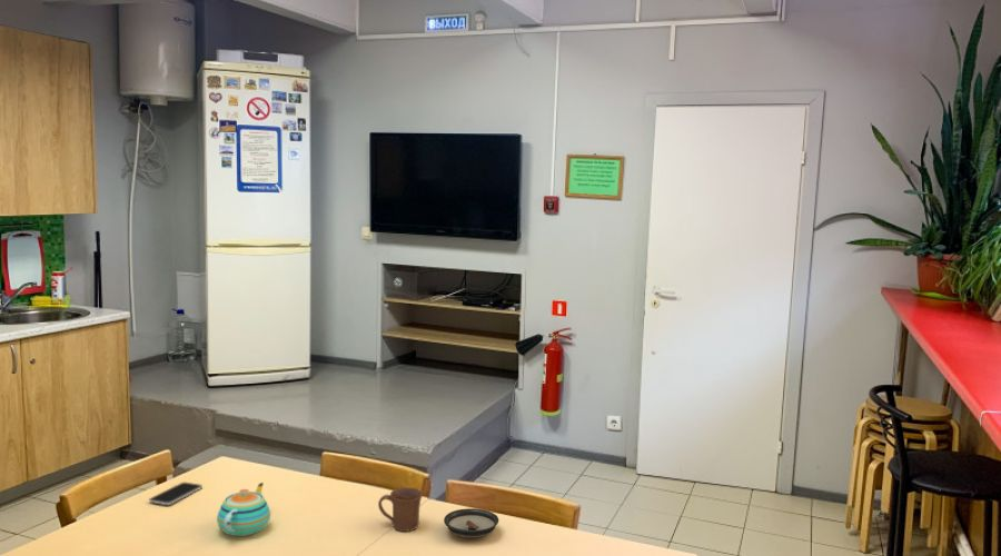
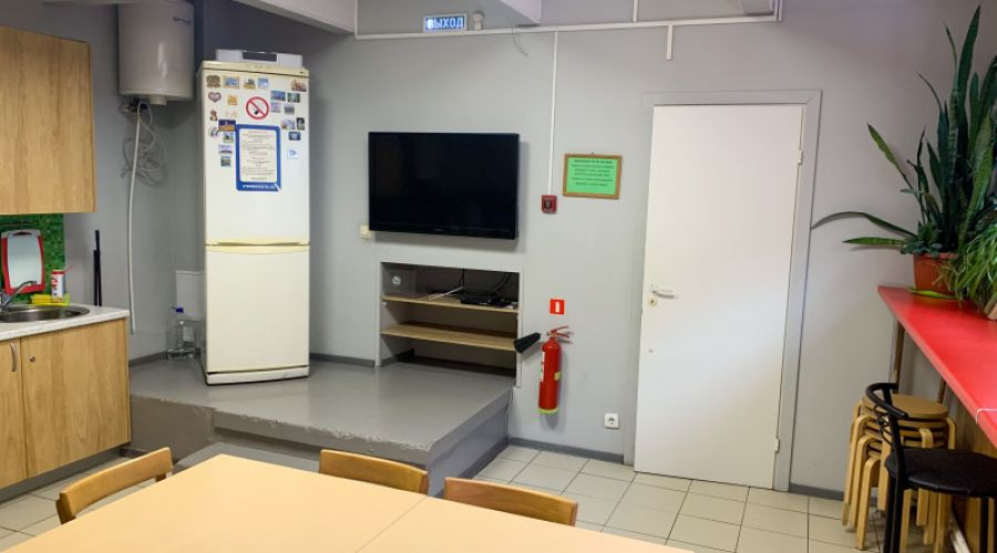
- teapot (245, 508)
- smartphone (176, 493)
- mug (399, 508)
- saucer (470, 525)
